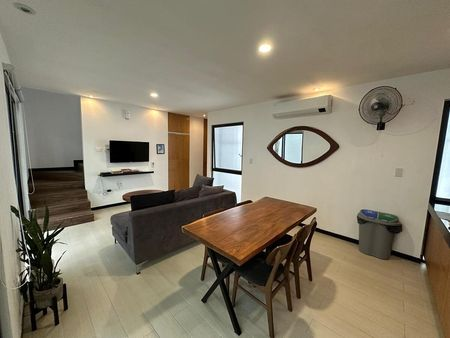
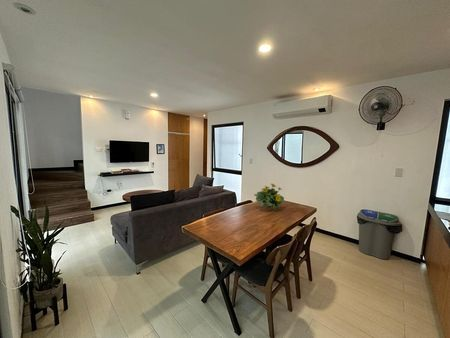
+ flowering plant (269, 196)
